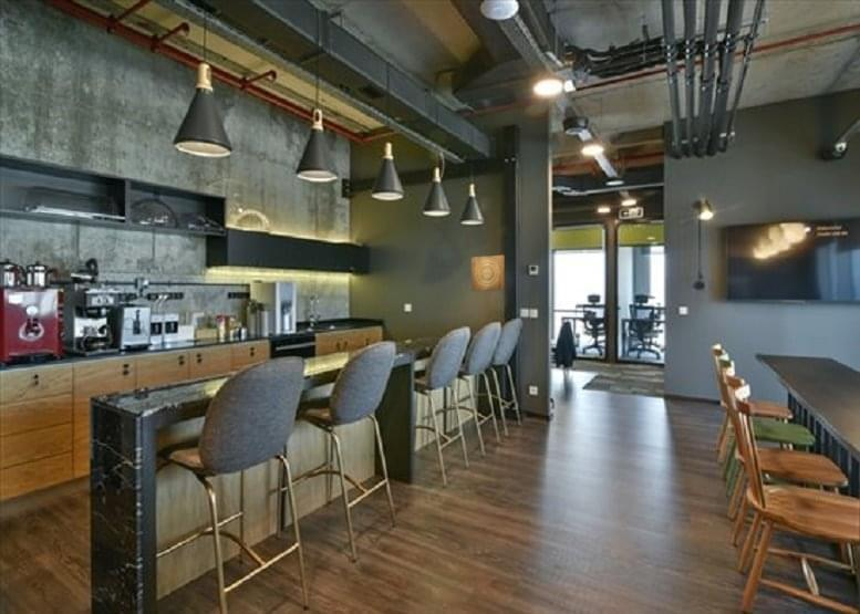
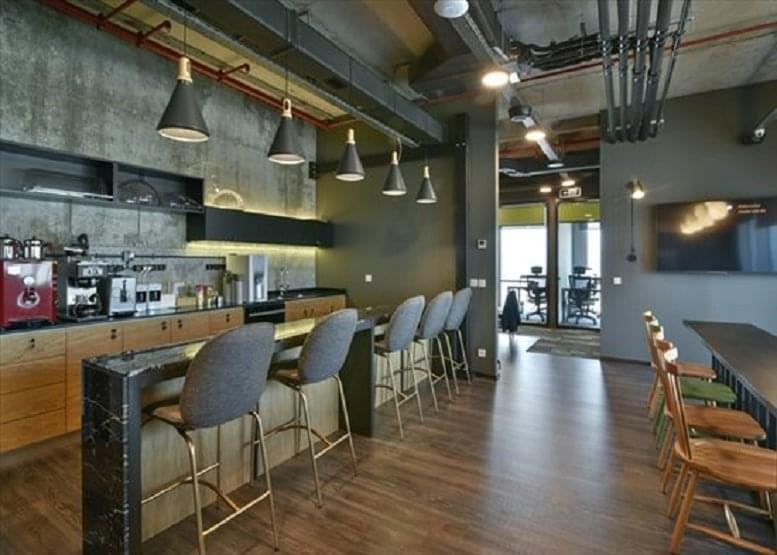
- wall art (487, 273)
